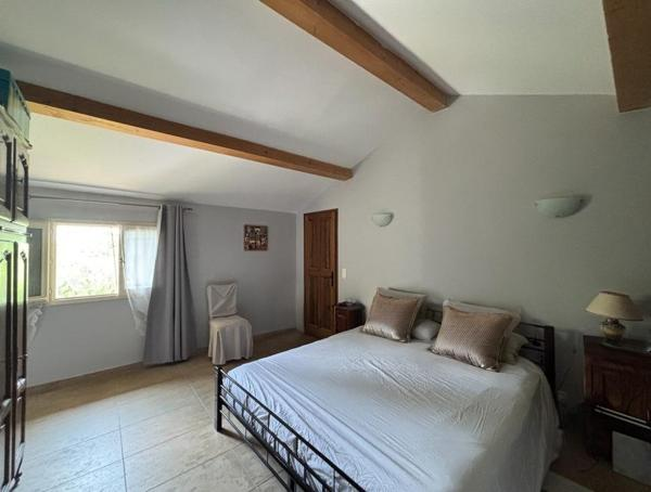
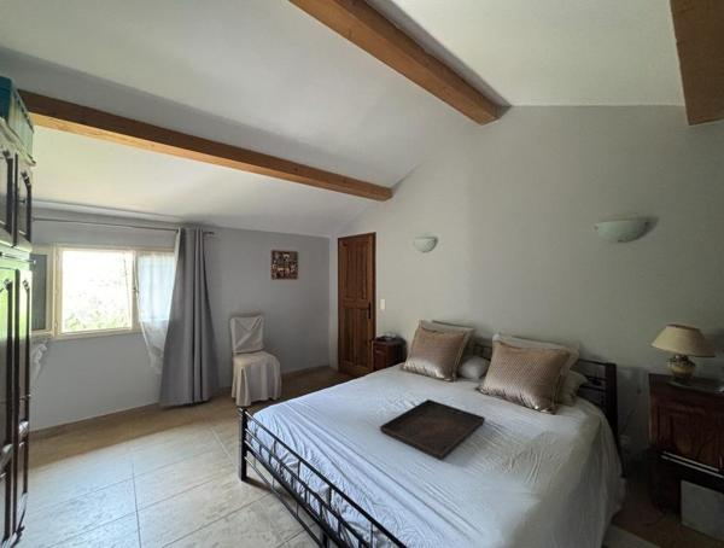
+ serving tray (433, 424)
